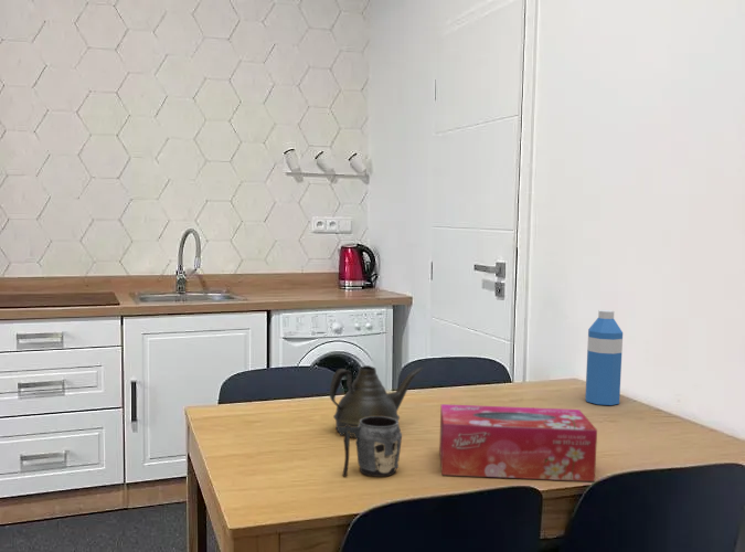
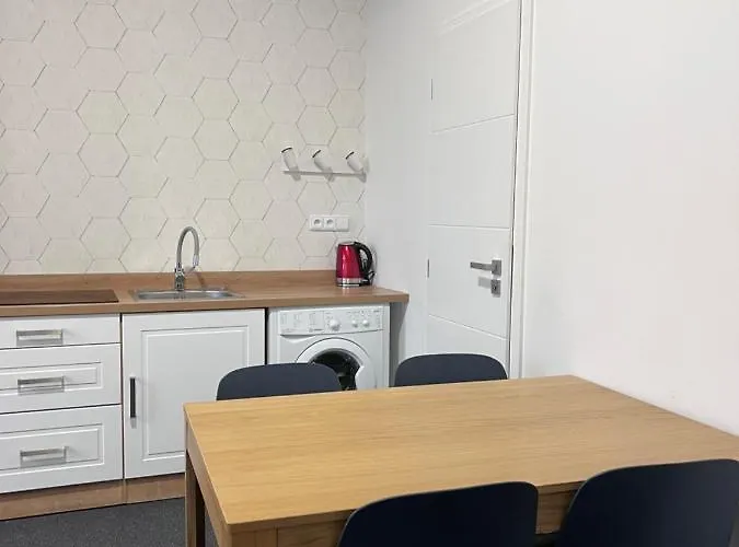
- water bottle (604, 355)
- teapot (379, 397)
- tissue box (513, 440)
- mug (370, 447)
